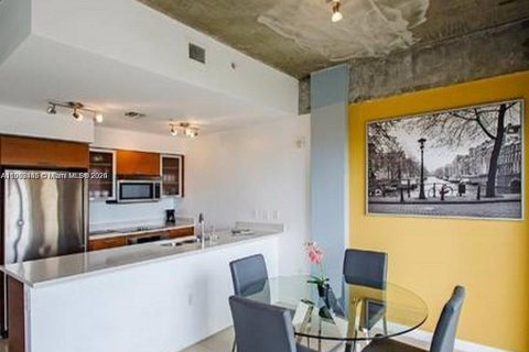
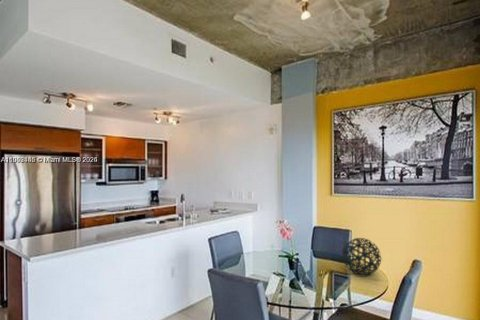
+ decorative orb (361, 256)
